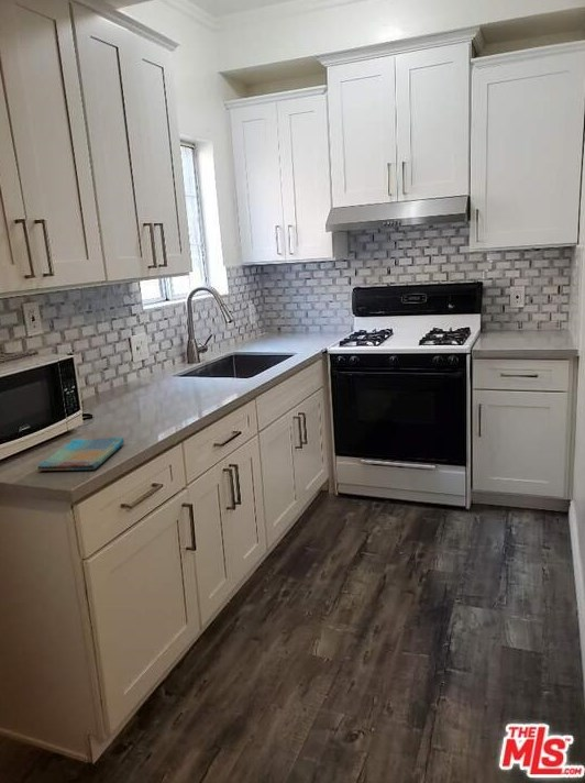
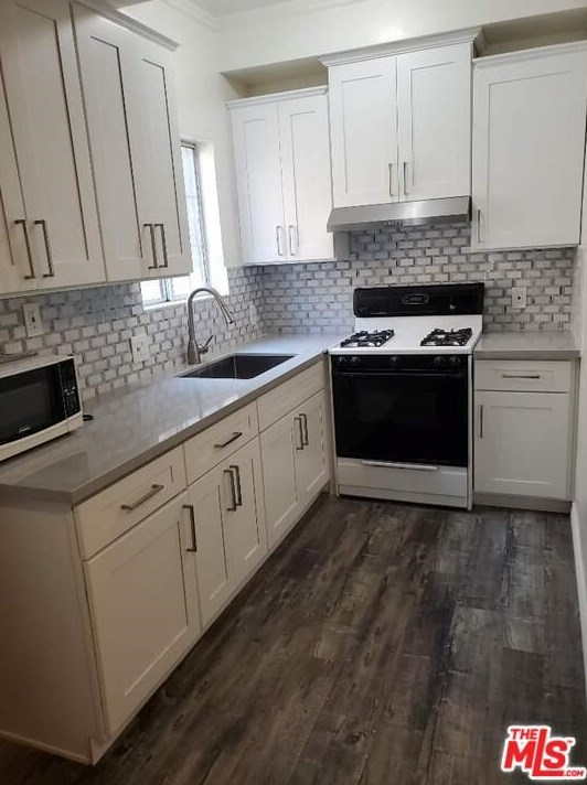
- dish towel (82, 452)
